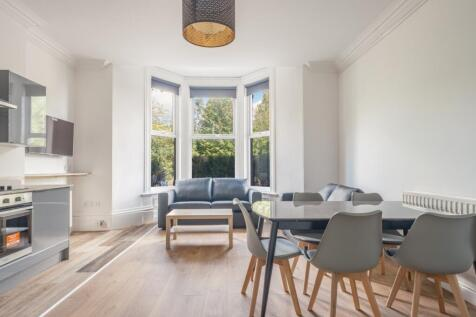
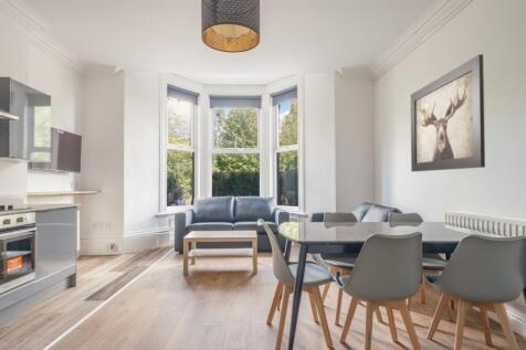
+ wall art (440, 124)
